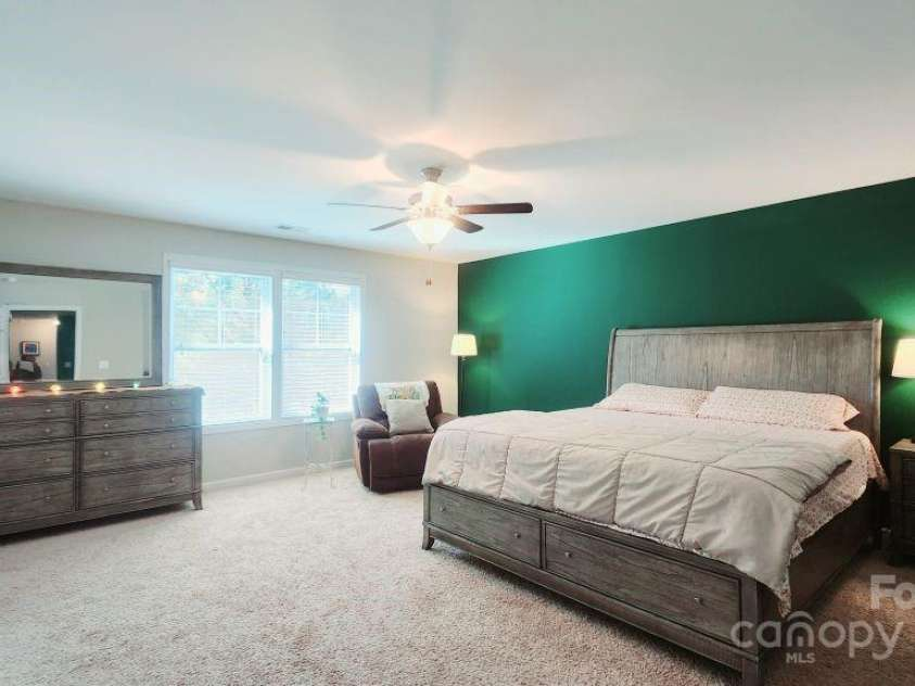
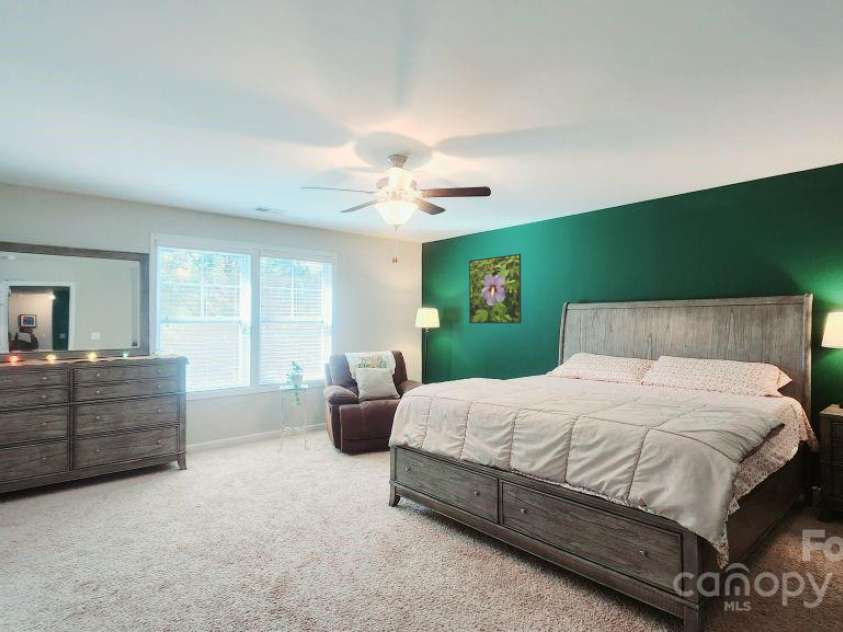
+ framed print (493, 290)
